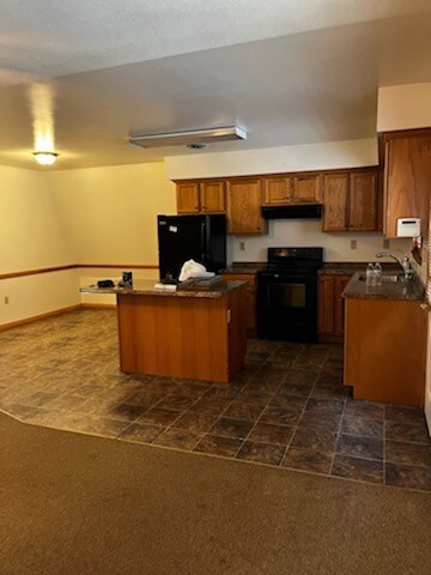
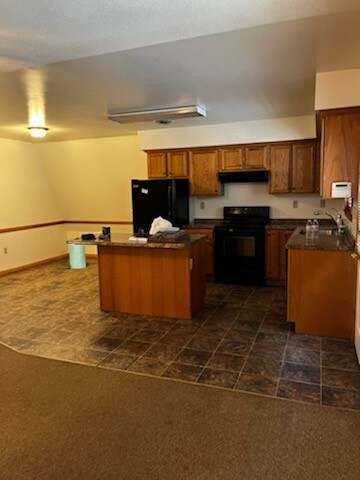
+ trash can (75, 255)
